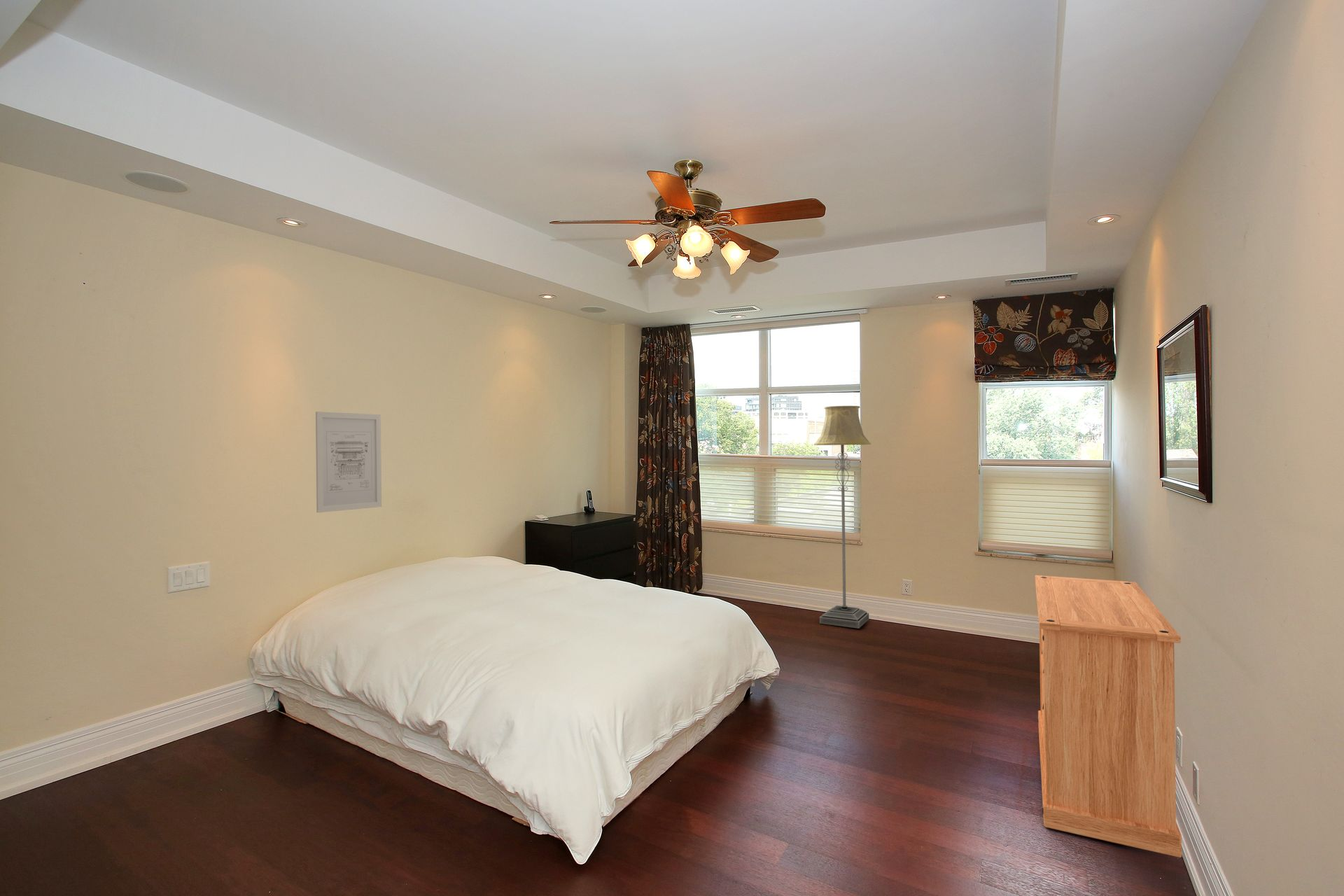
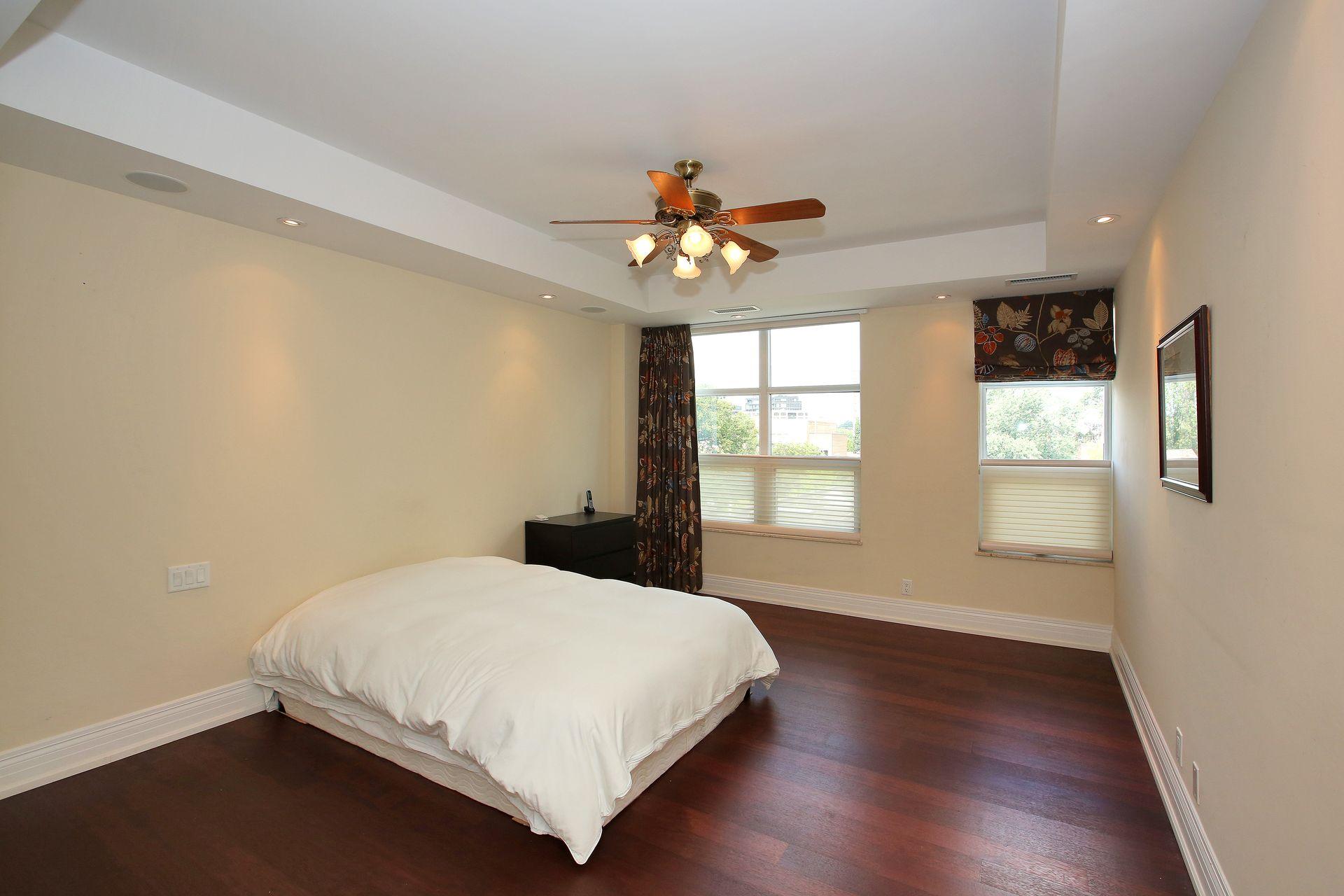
- wall art (350, 461)
- dresser (1095, 689)
- floor lamp (843, 514)
